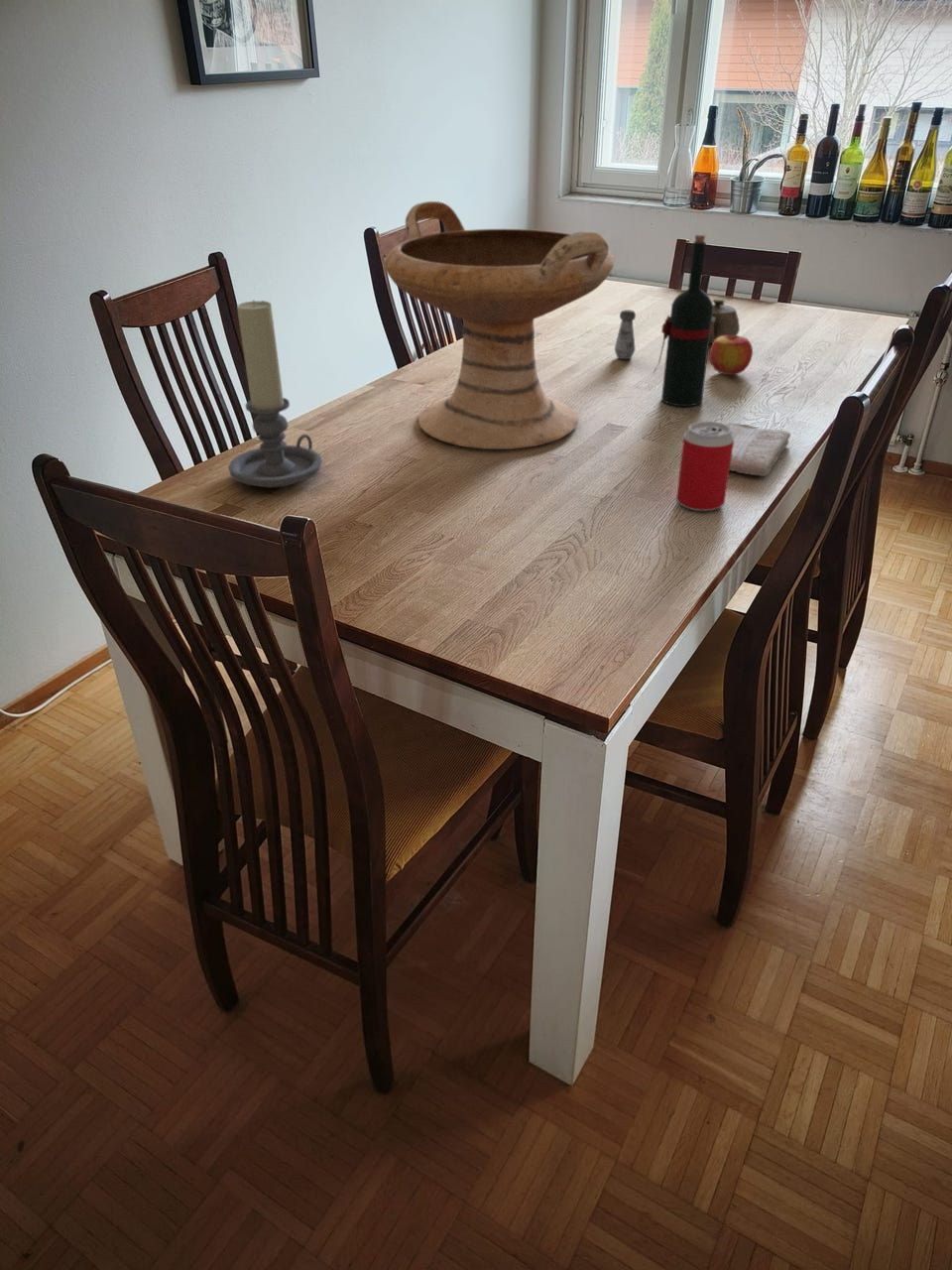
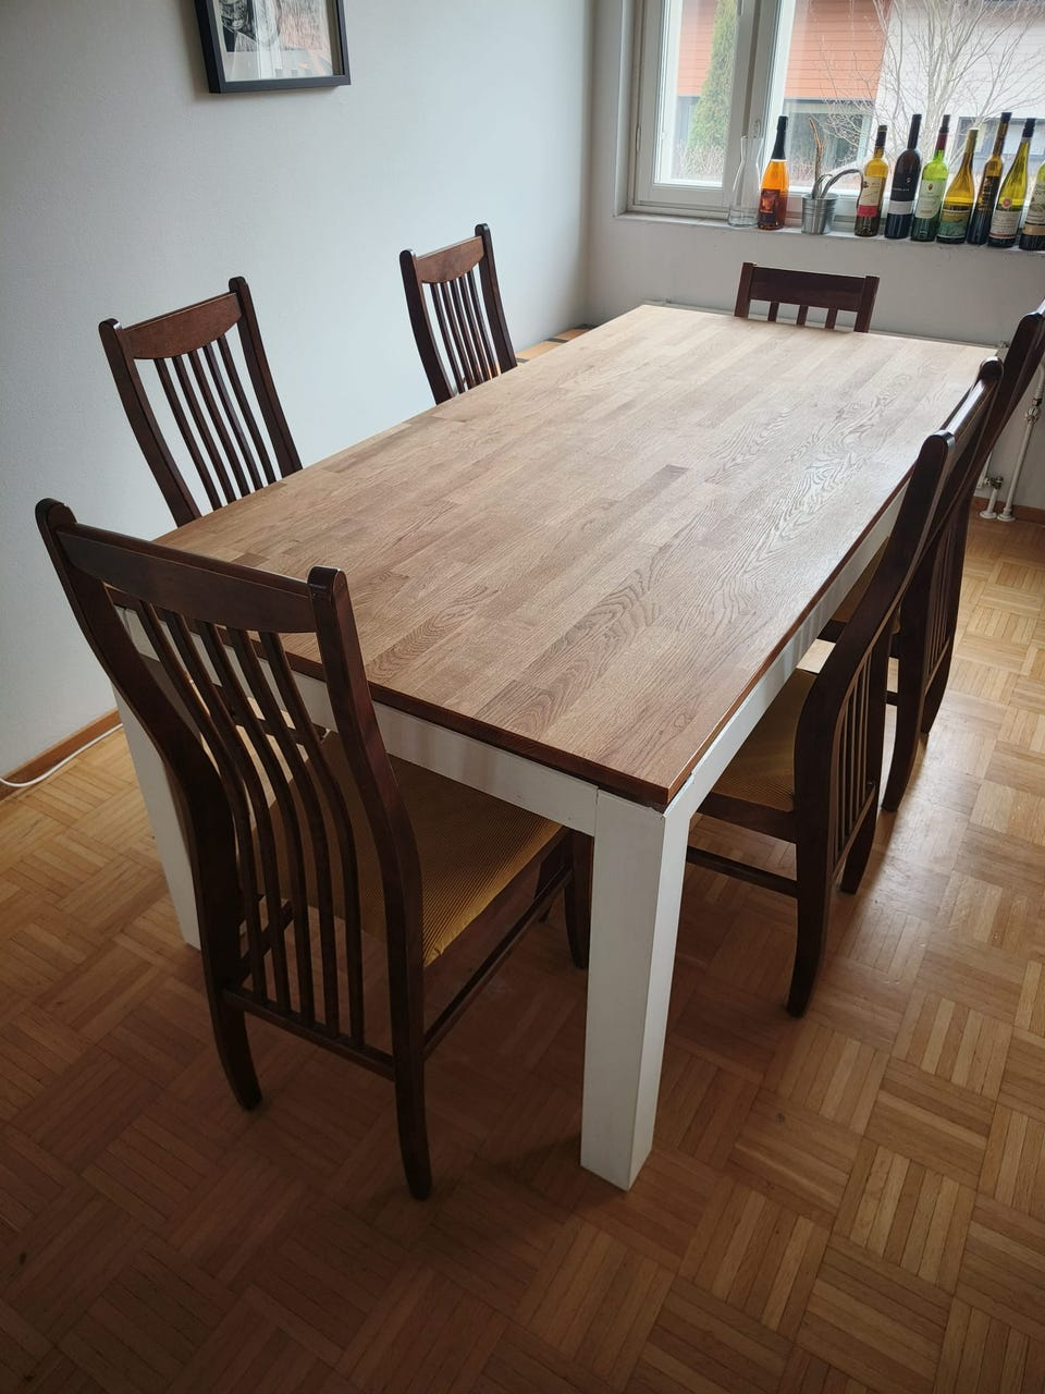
- candle holder (272, 390)
- salt shaker (626, 333)
- washcloth (745, 446)
- teapot (716, 318)
- decorative bowl (498, 323)
- beverage can (704, 466)
- wine bottle (684, 320)
- apple (731, 353)
